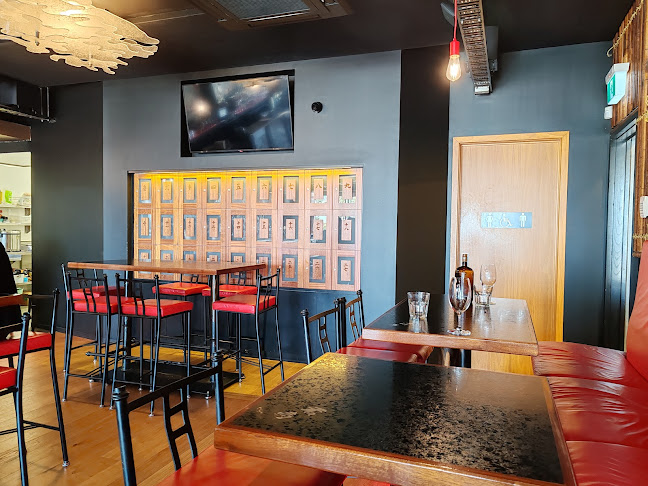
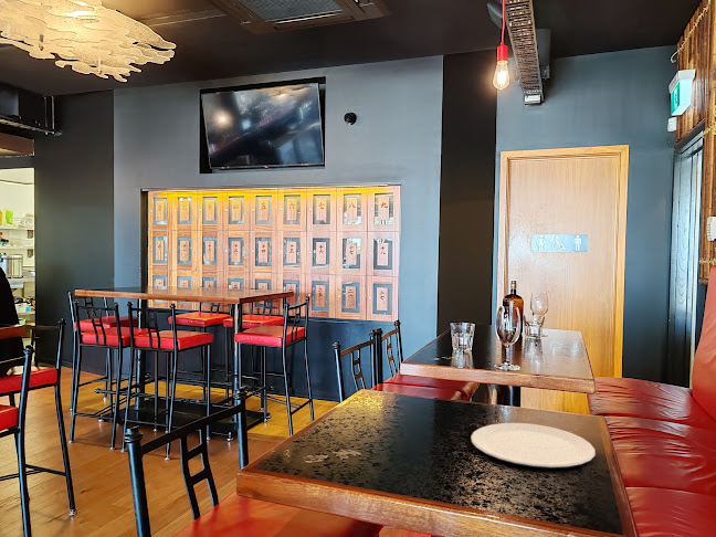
+ plate (530, 444)
